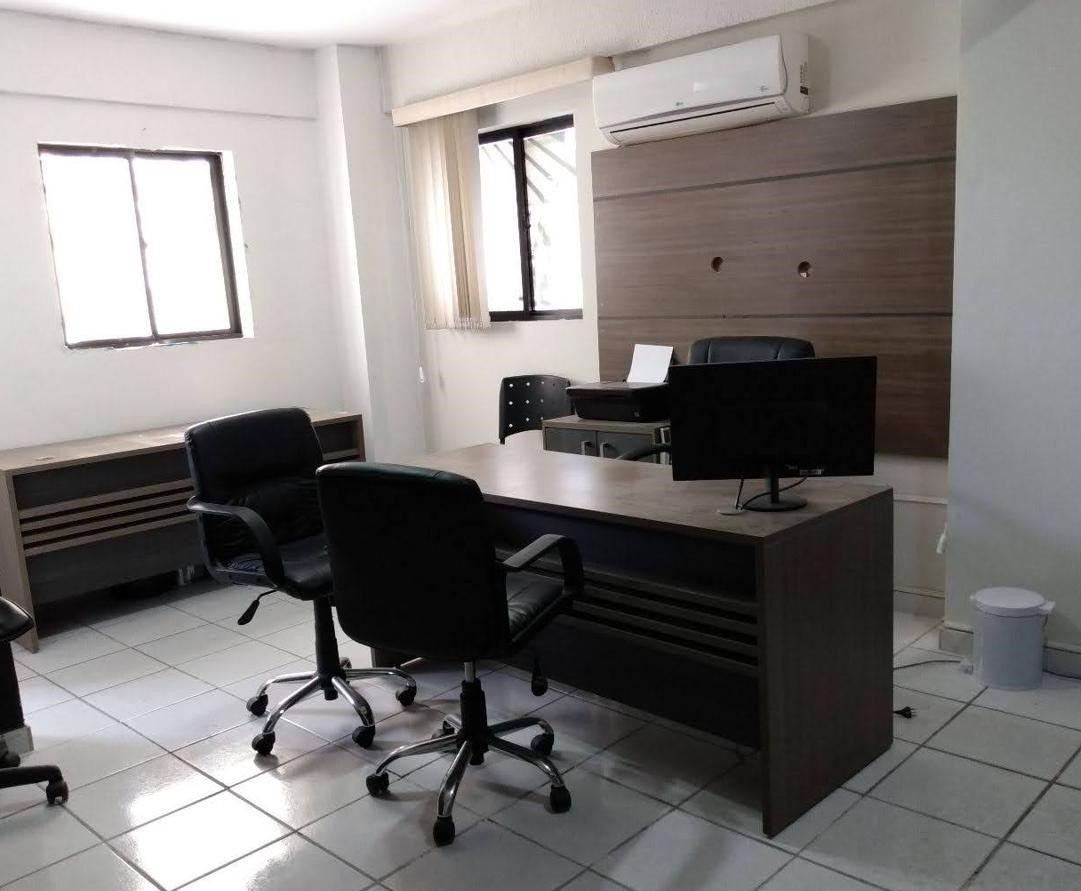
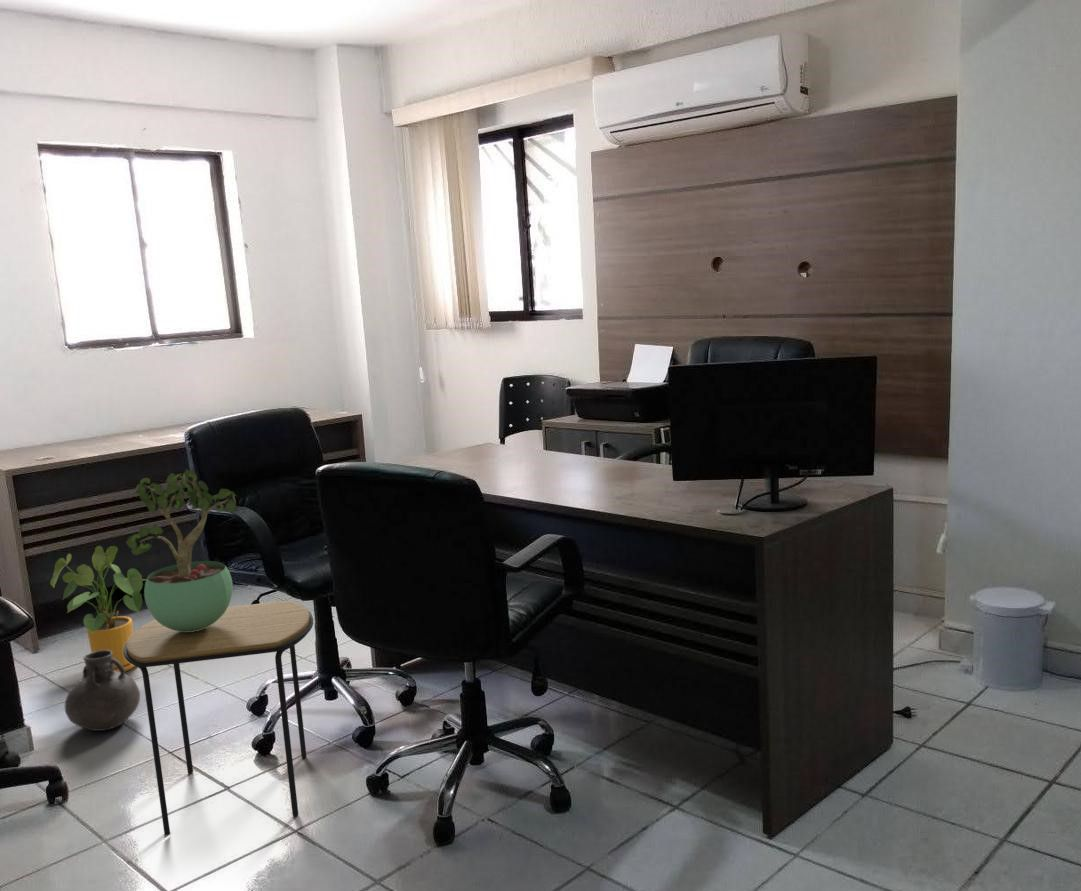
+ side table (186, 719)
+ potted plant (188, 549)
+ vase (101, 690)
+ house plant (102, 612)
